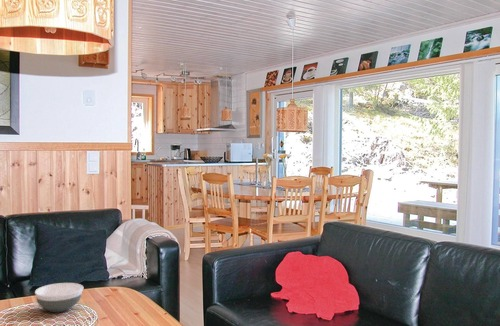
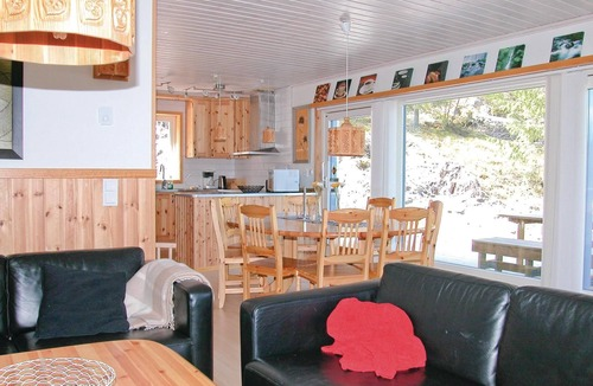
- bowl (59, 298)
